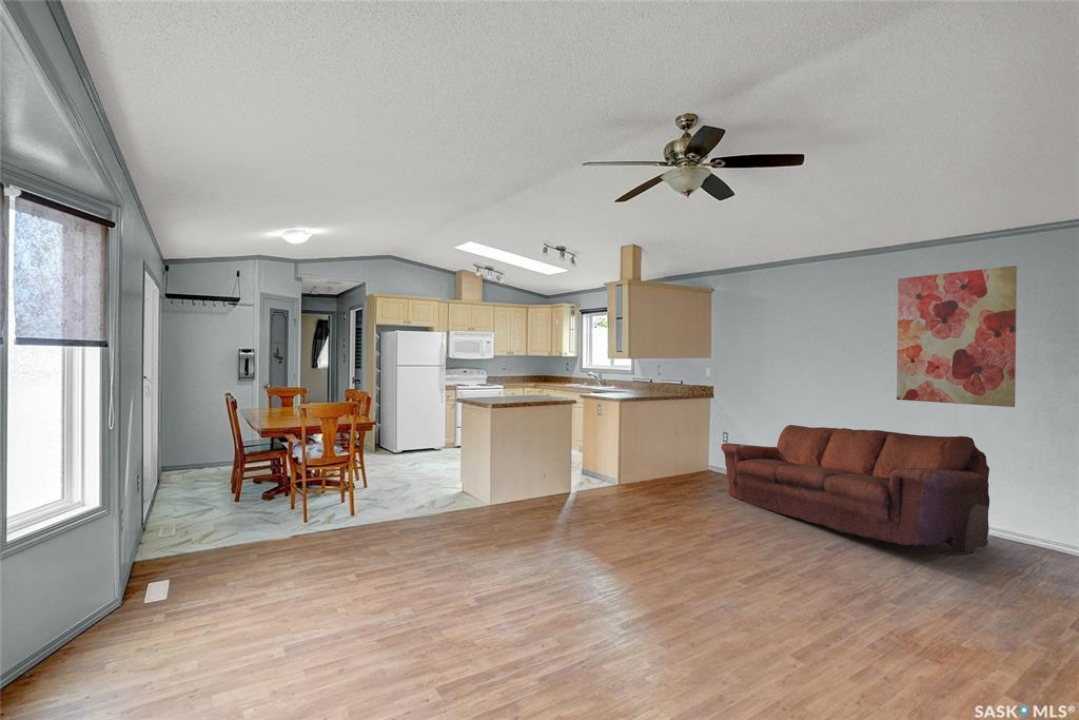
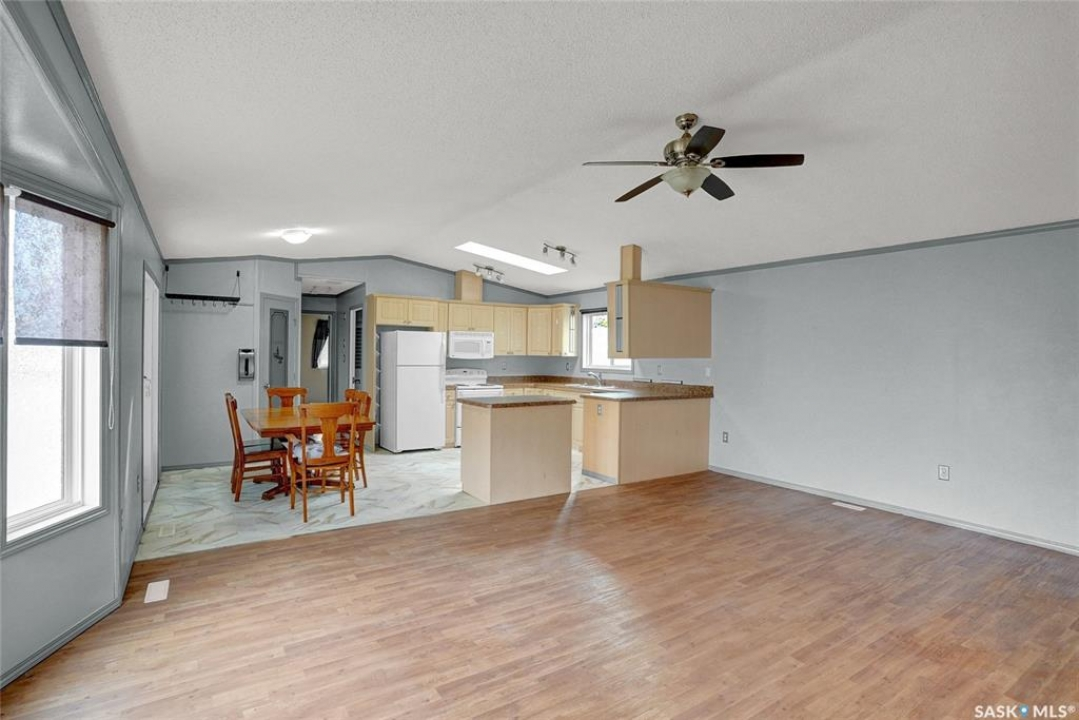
- sofa (828, 470)
- wall art (952, 337)
